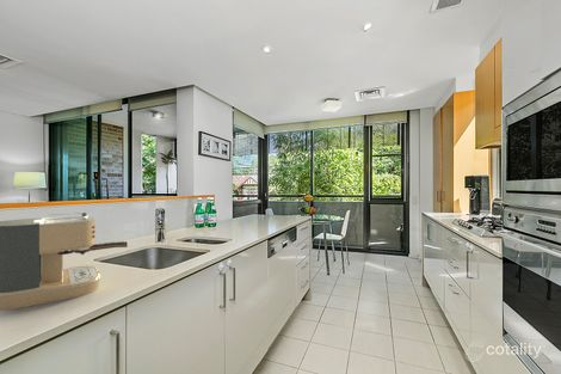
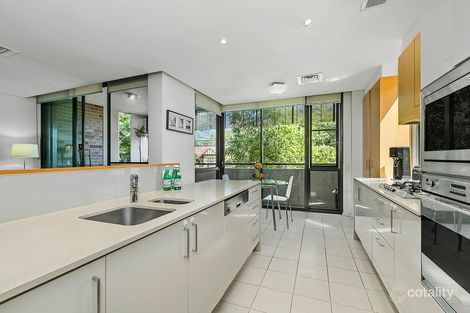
- coffee maker (64, 251)
